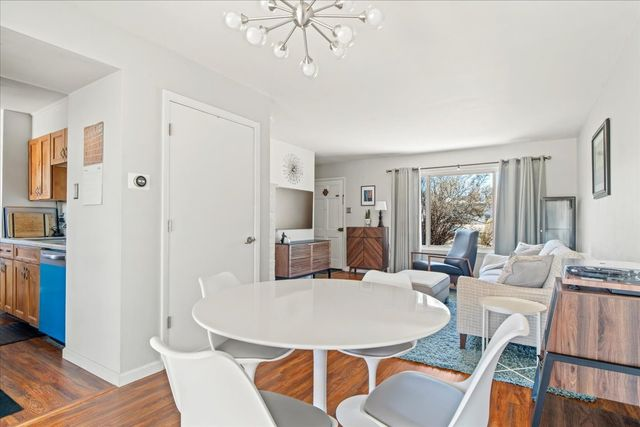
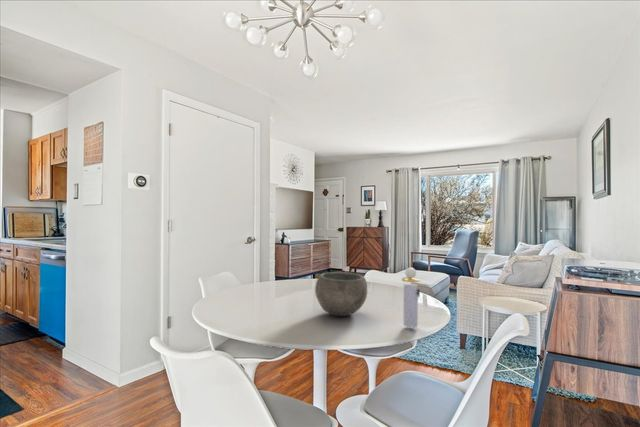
+ bowl (340, 294)
+ perfume bottle (410, 297)
